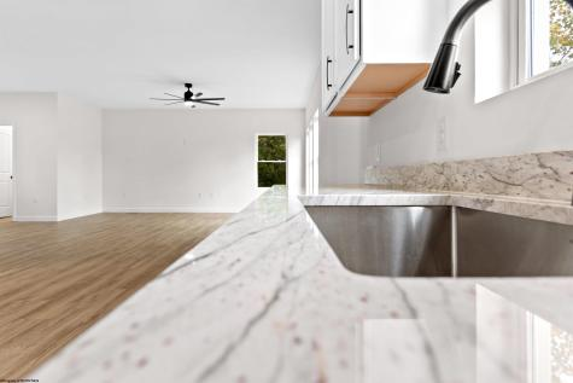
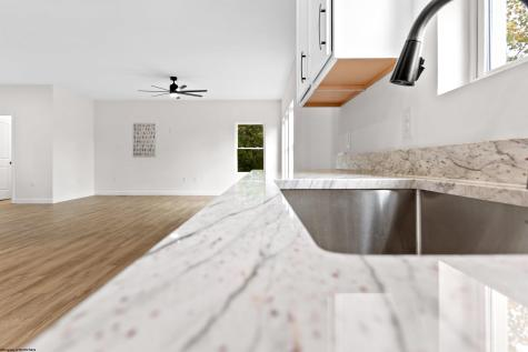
+ wall art (145, 140)
